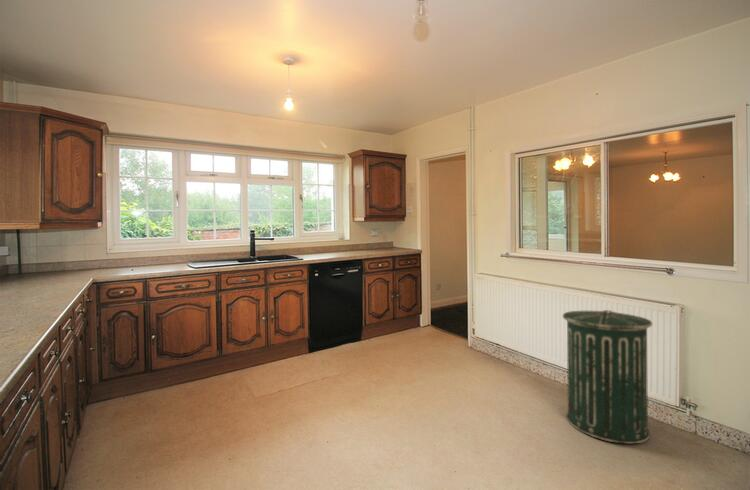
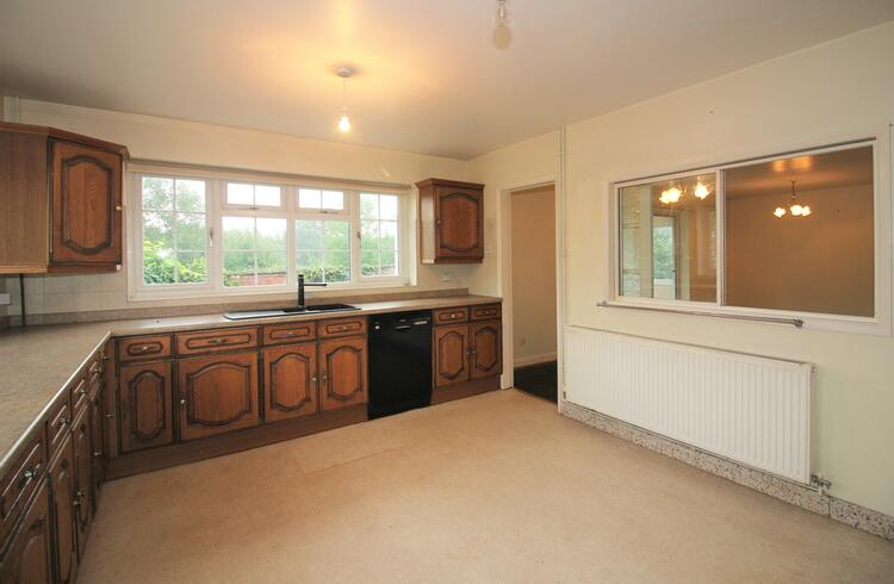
- trash can (605, 367)
